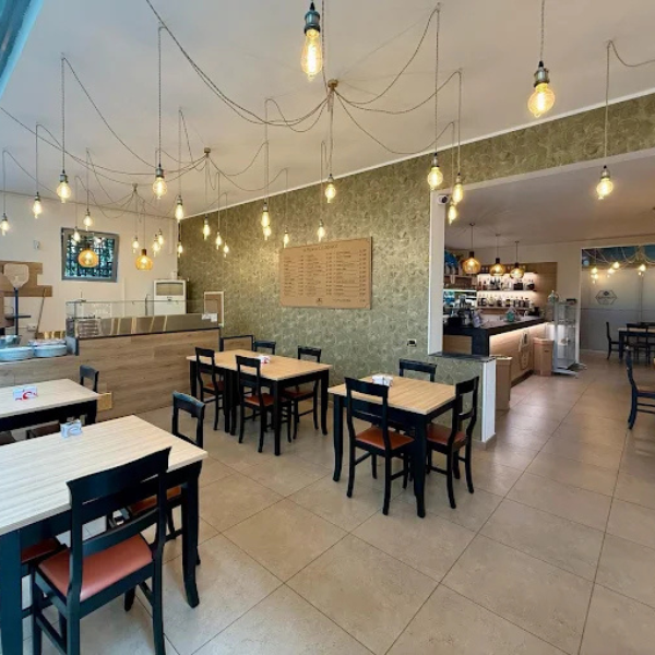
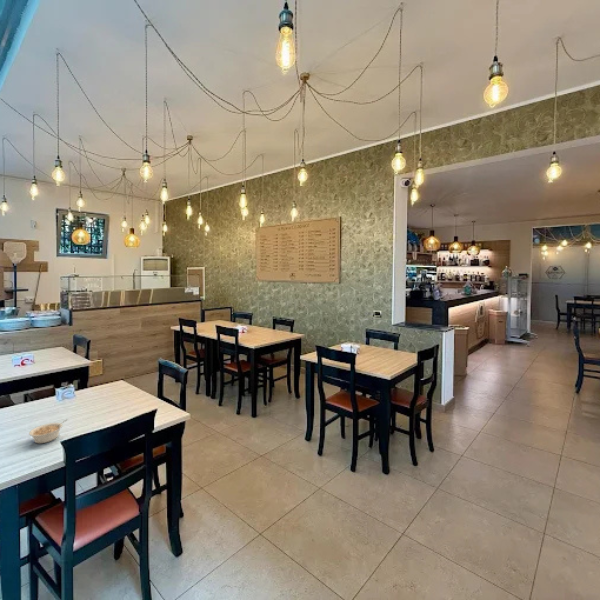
+ legume (47, 432)
